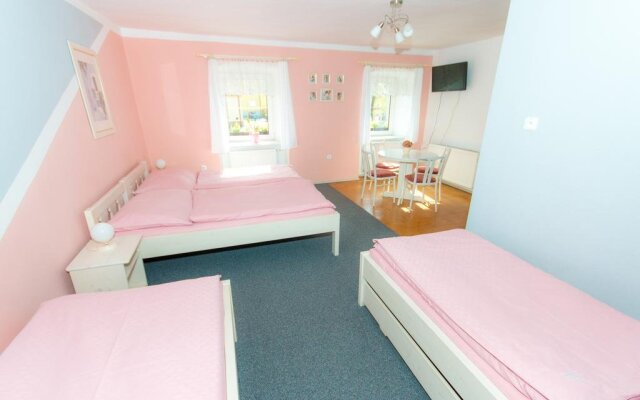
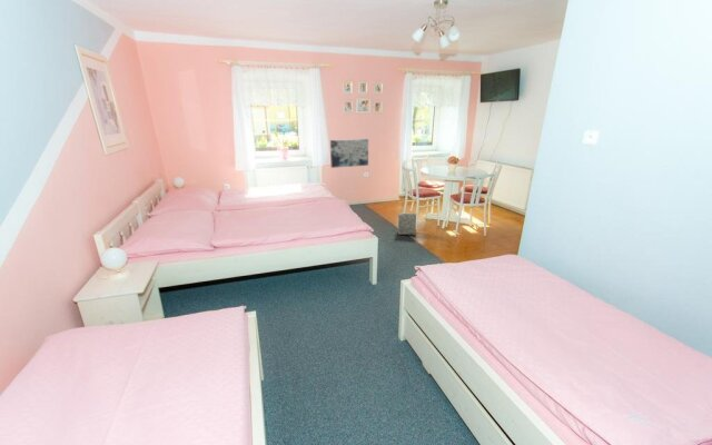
+ bag (406, 222)
+ wall art (349, 152)
